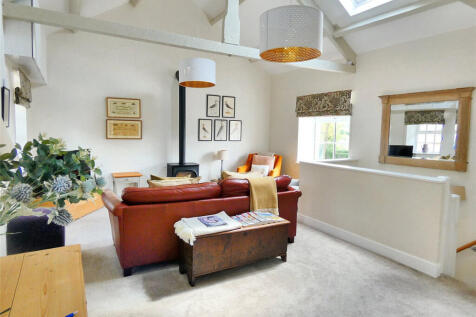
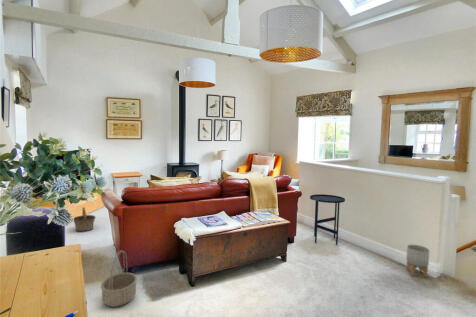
+ planter (417, 260)
+ basket (84, 218)
+ basket (119, 275)
+ side table (326, 219)
